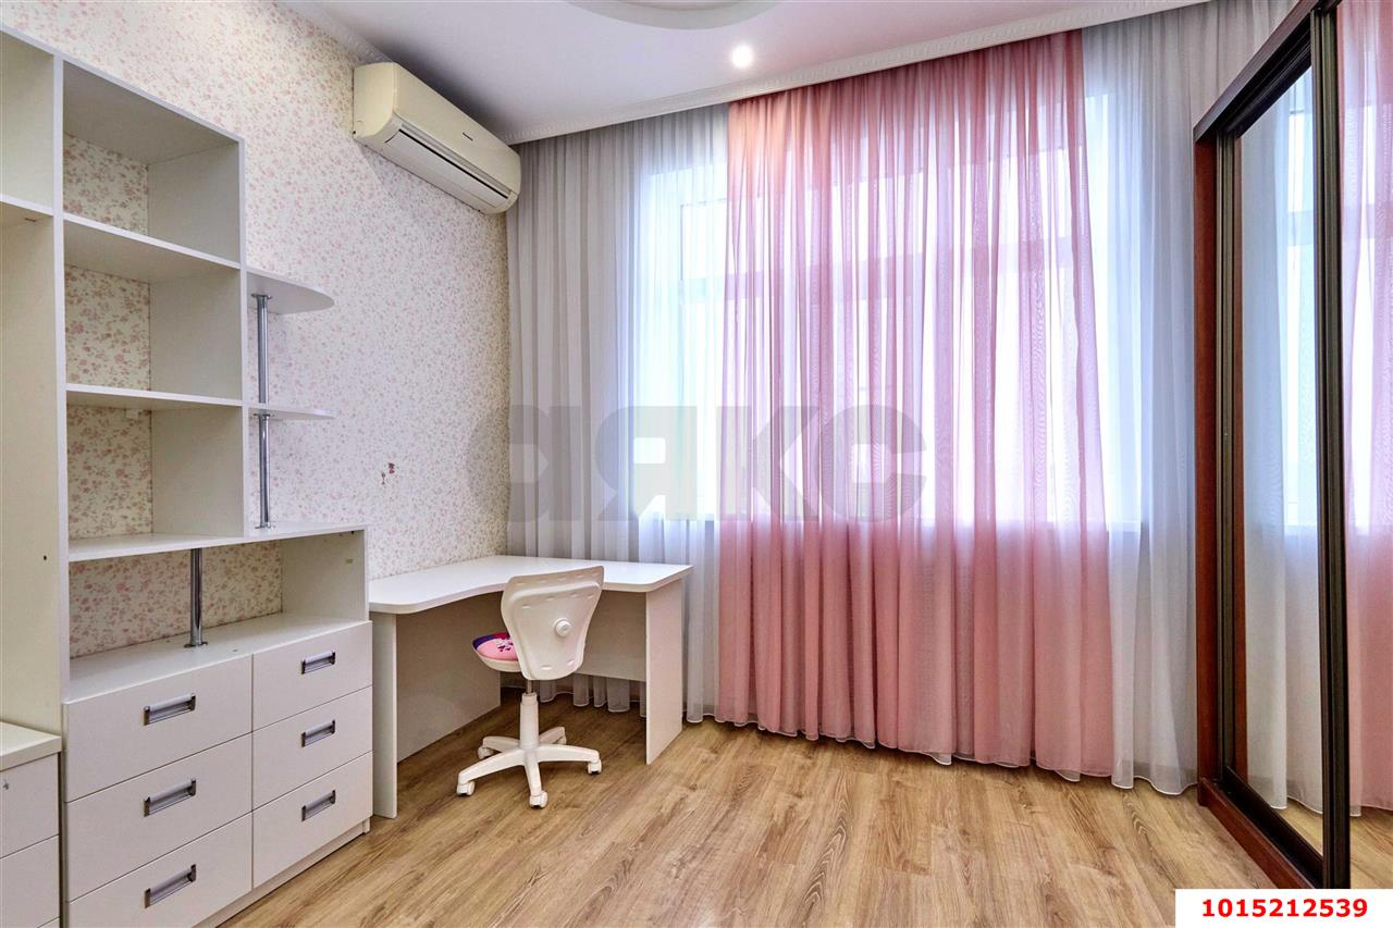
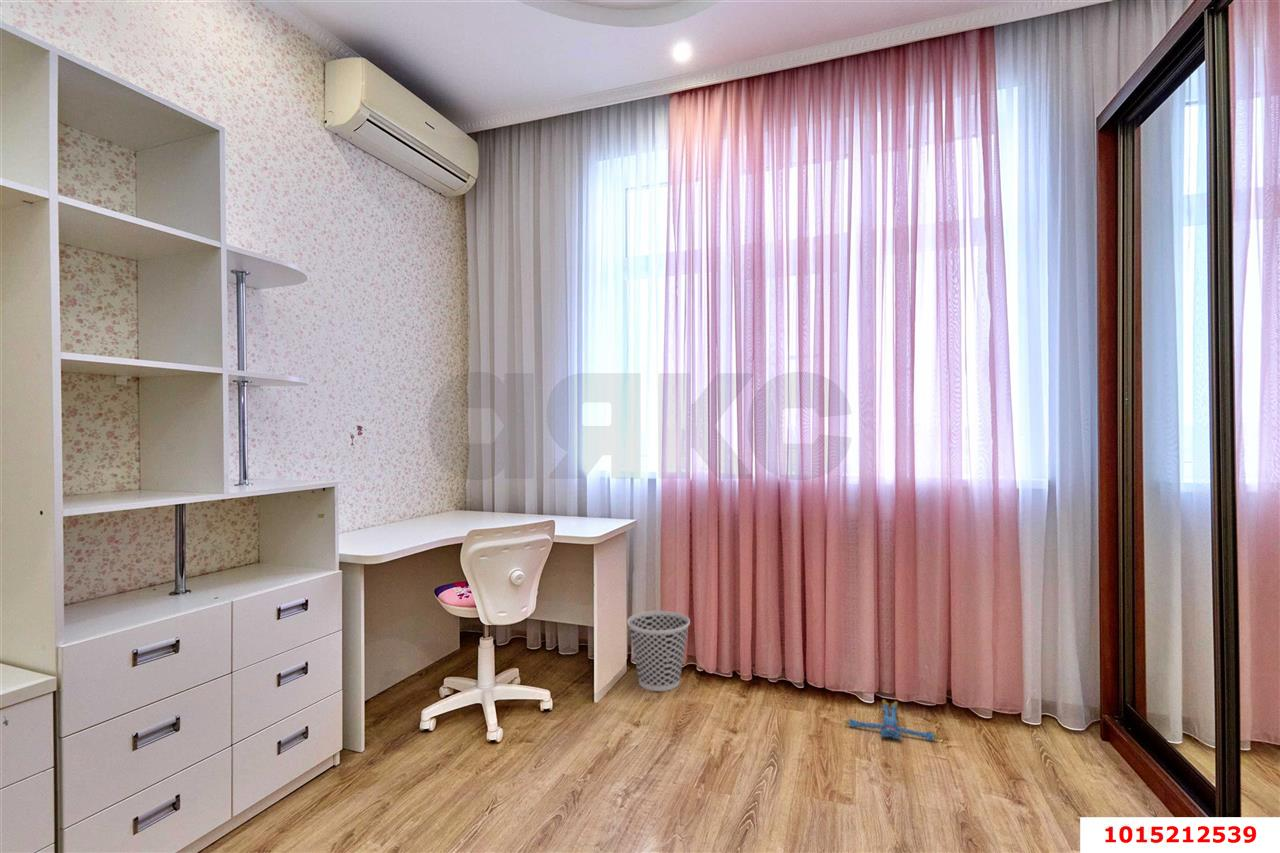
+ wastebasket (659, 651)
+ plush toy (890, 719)
